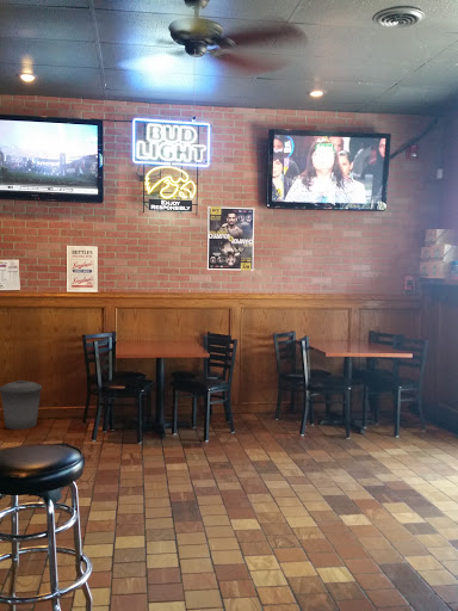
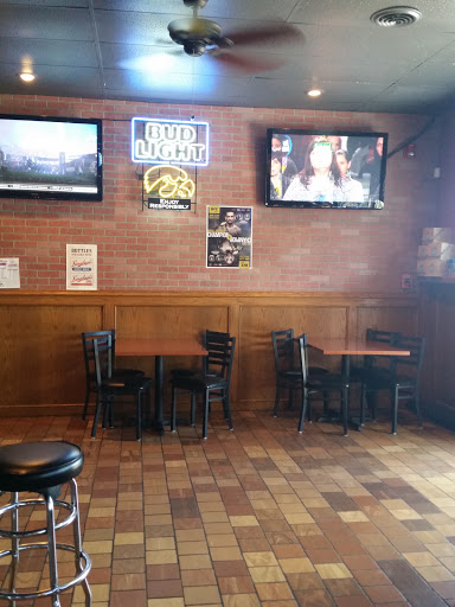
- trash can (20, 402)
